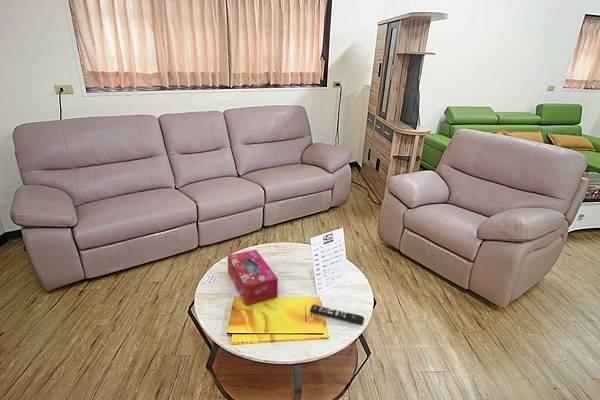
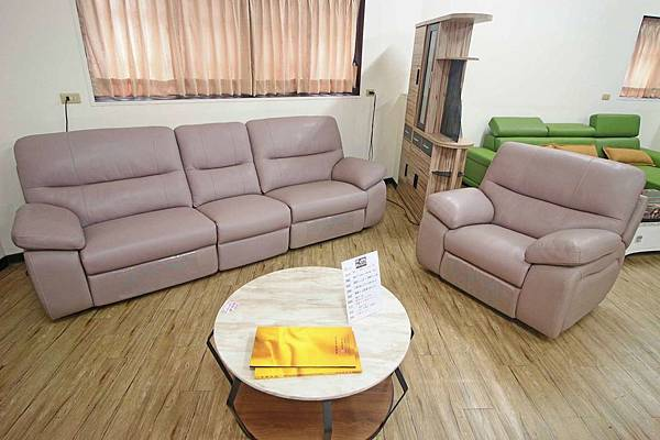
- tissue box (251, 275)
- remote control (336, 314)
